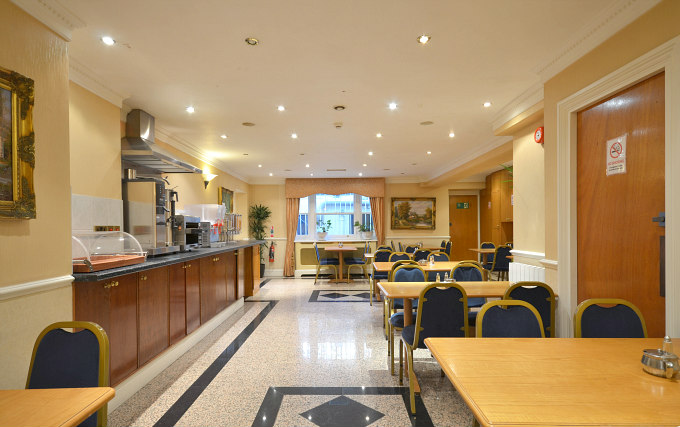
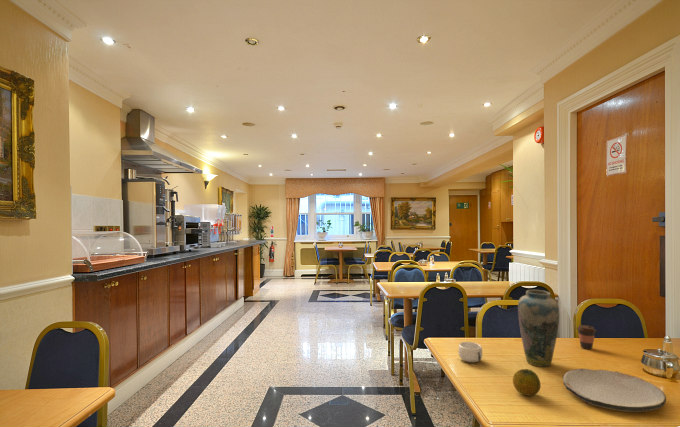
+ coffee cup (586, 337)
+ plate (610, 389)
+ mug (471, 352)
+ fruit (526, 382)
+ vase (538, 327)
